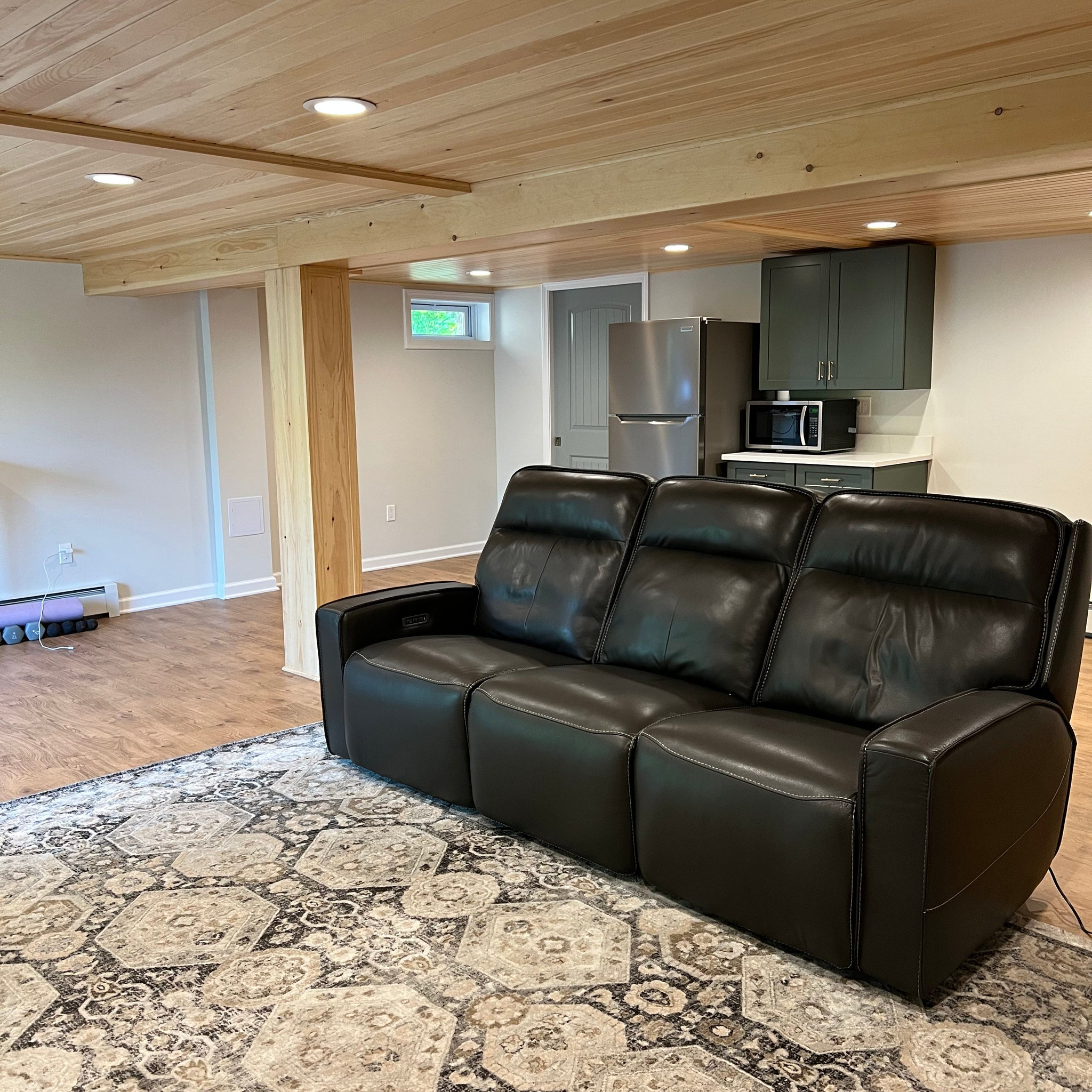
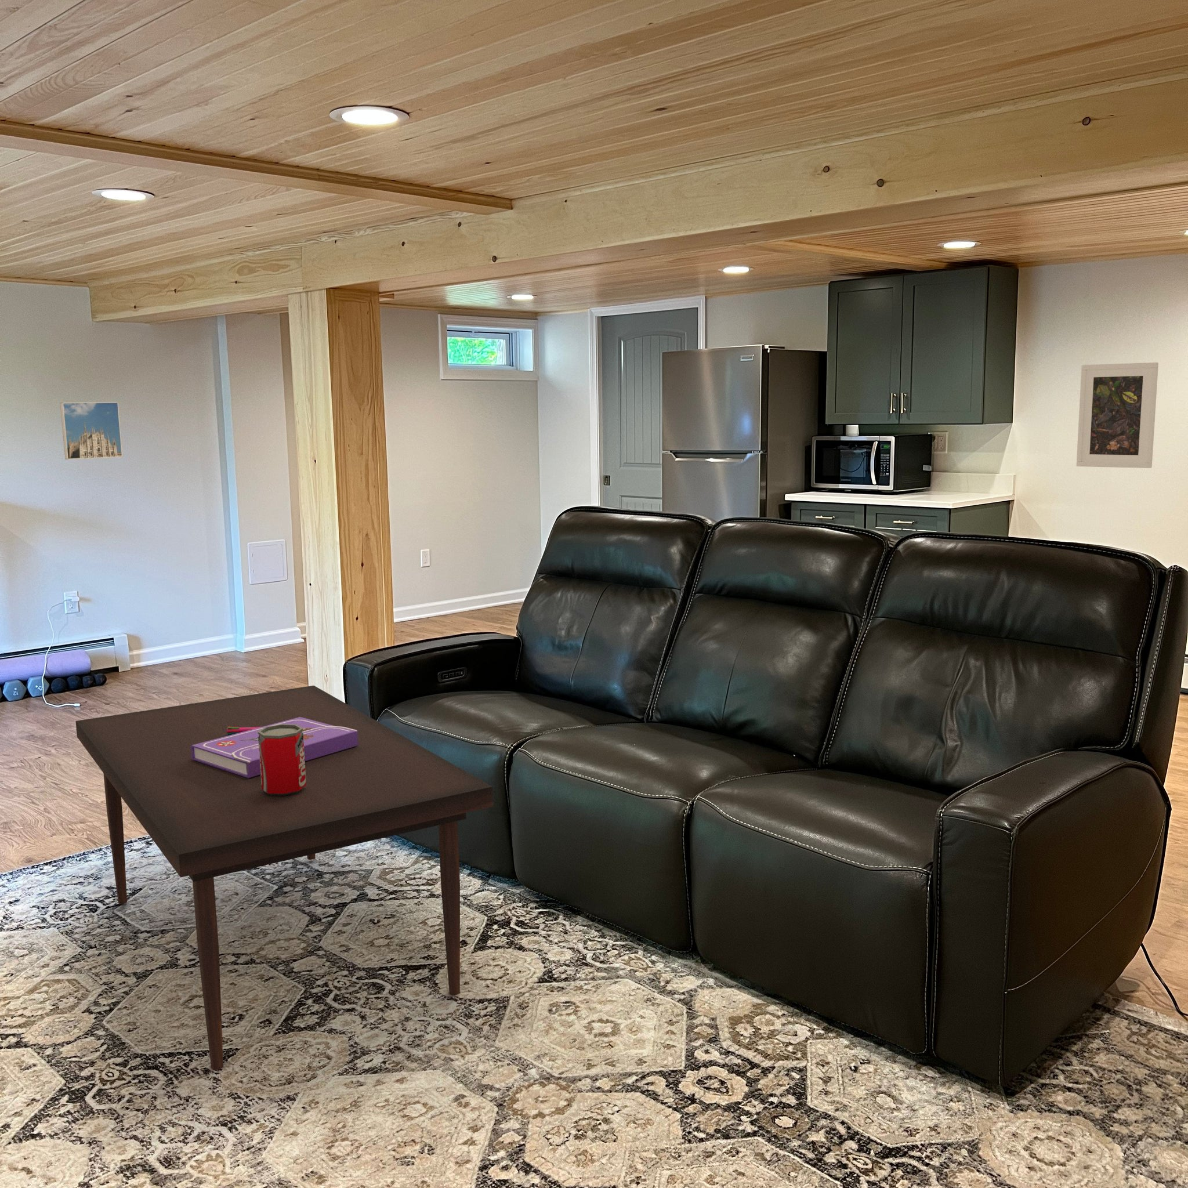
+ coffee table (267, 821)
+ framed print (1116, 416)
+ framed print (91, 430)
